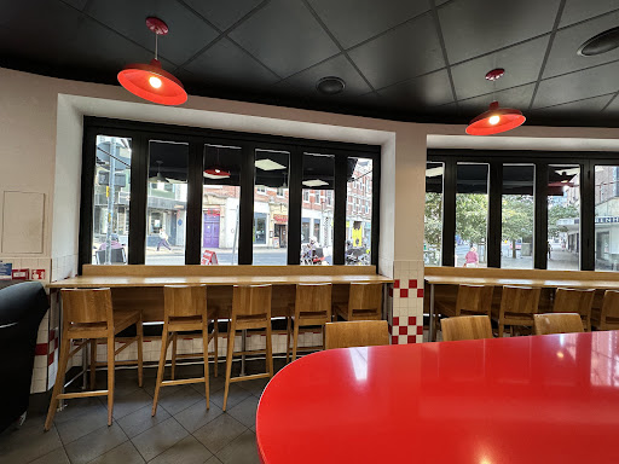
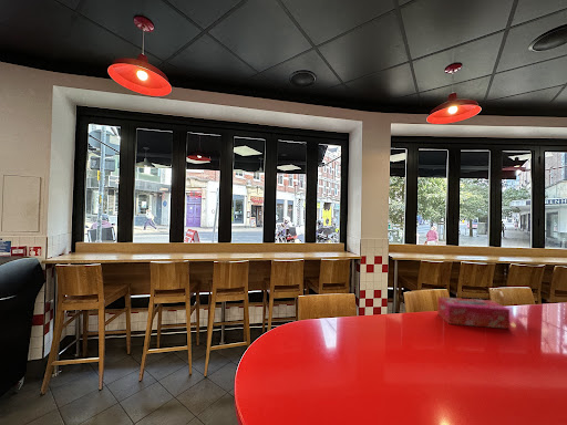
+ tissue box (471, 311)
